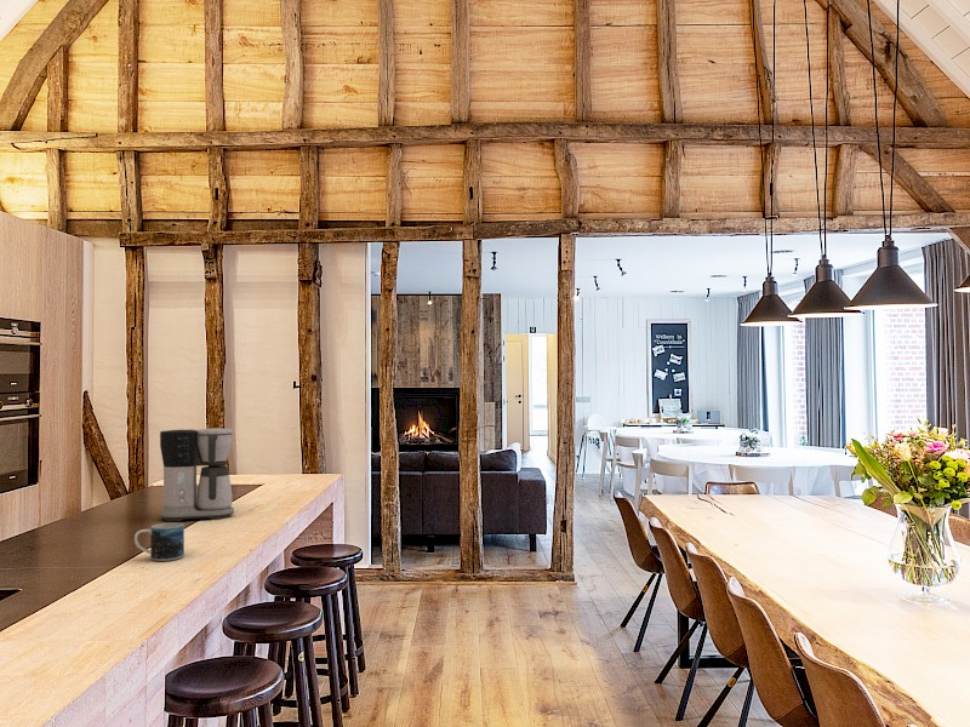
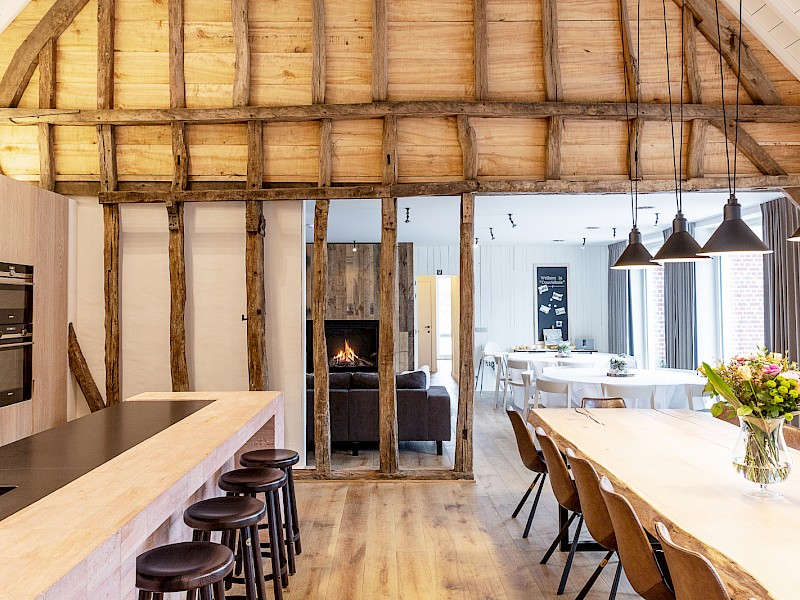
- mug (159, 542)
- coffee maker (195, 473)
